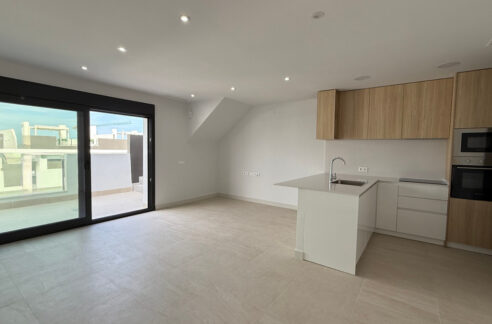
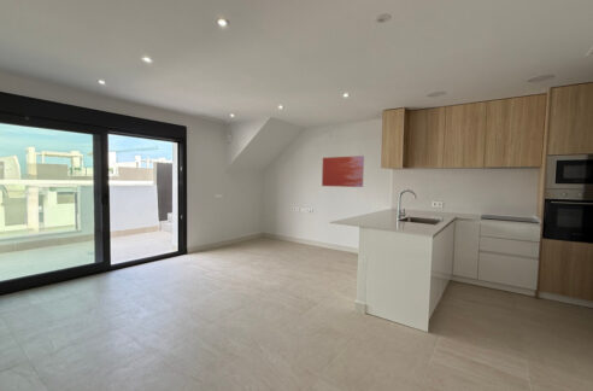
+ wall art (341, 171)
